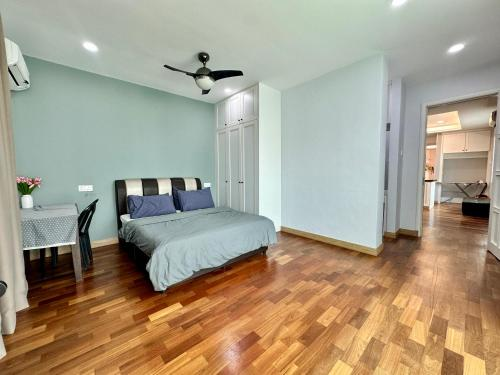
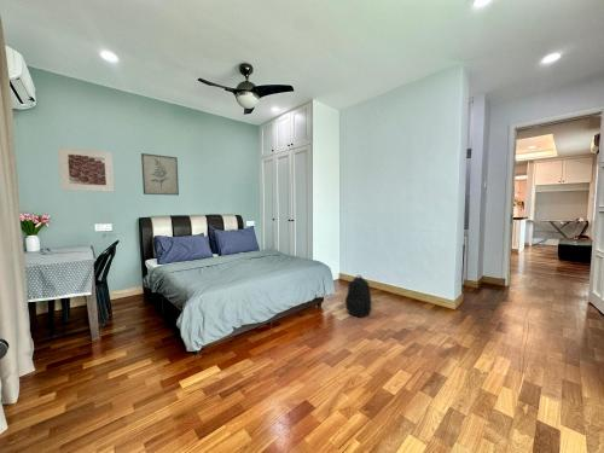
+ backpack (358, 294)
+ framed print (87, 170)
+ wall art (161, 175)
